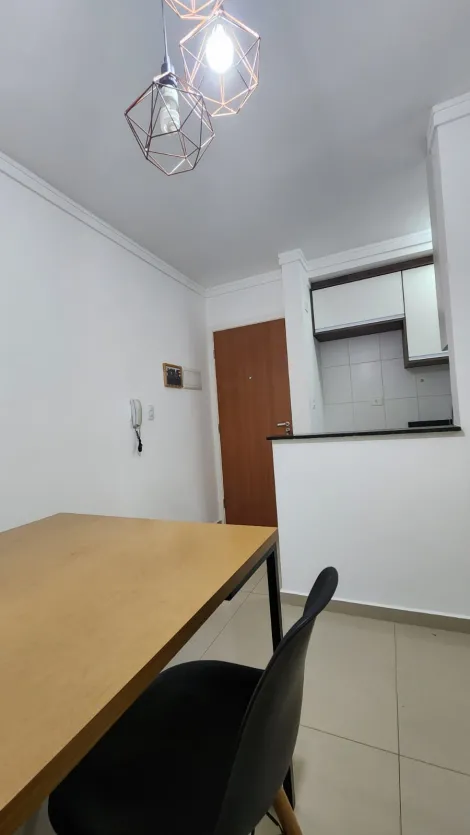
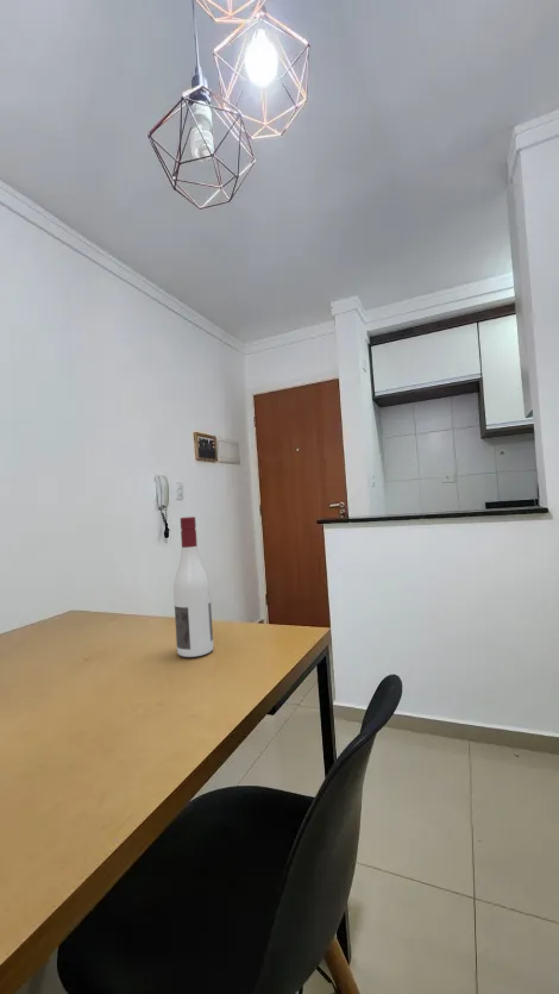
+ alcohol (191, 583)
